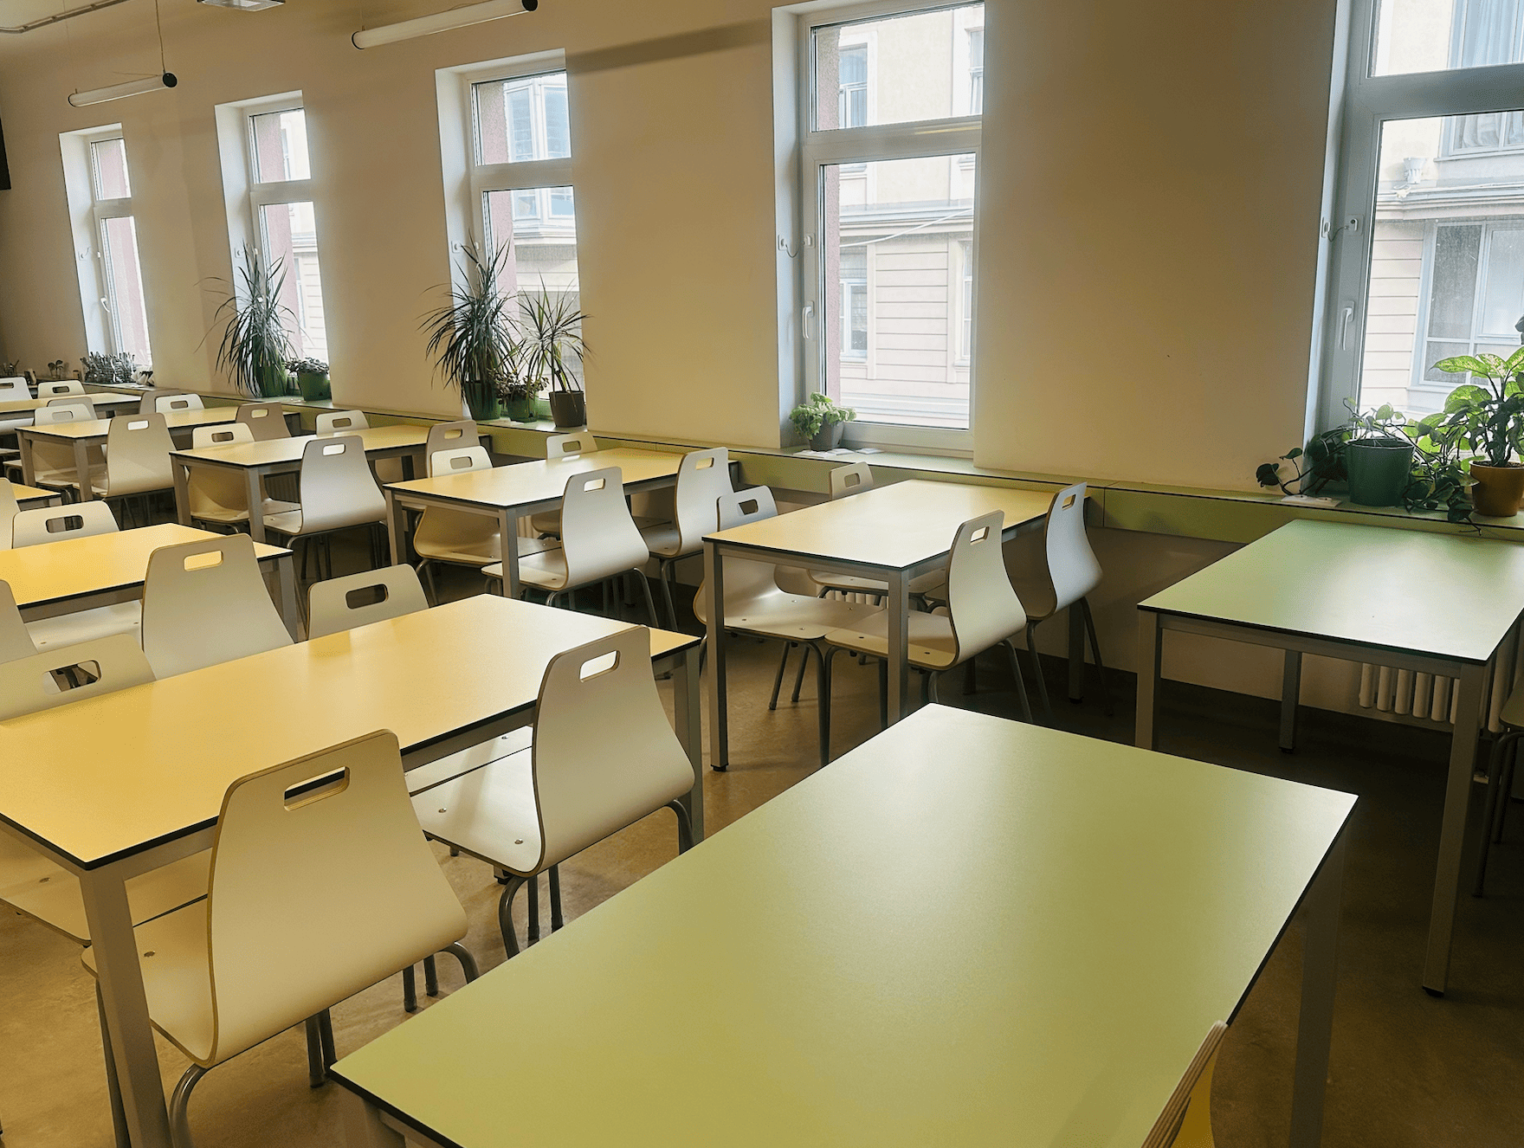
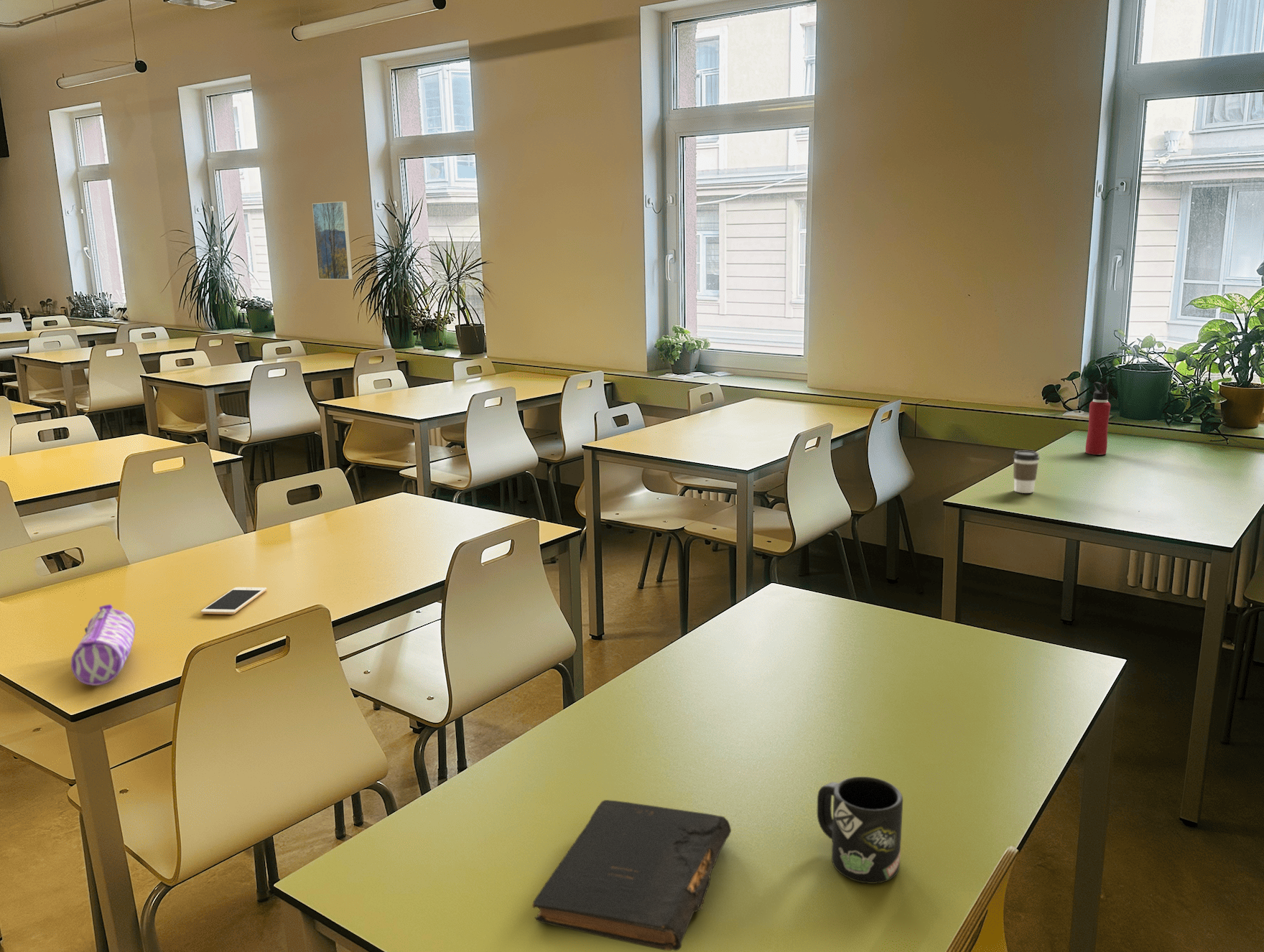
+ book (638, 865)
+ cell phone (234, 600)
+ water bottle (1098, 418)
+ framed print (332, 241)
+ pencil case (104, 643)
+ mug (855, 822)
+ coffee cup (1025, 472)
